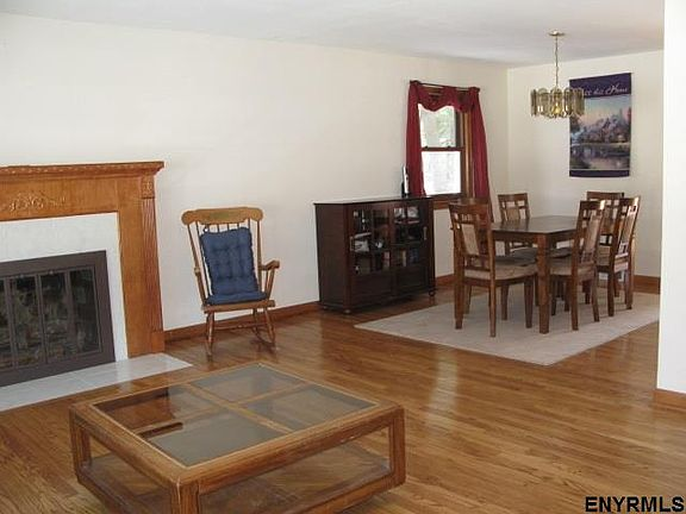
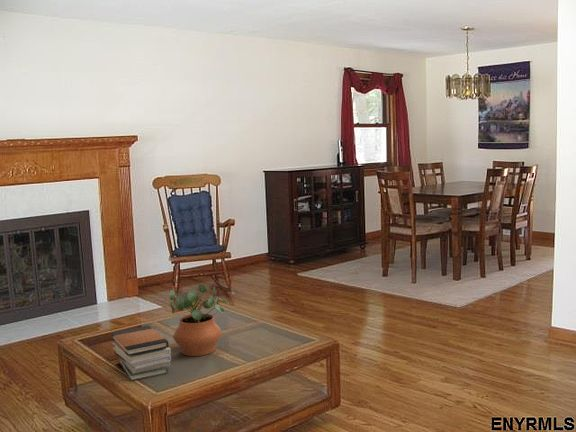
+ book stack (141, 352)
+ potted plant (202, 317)
